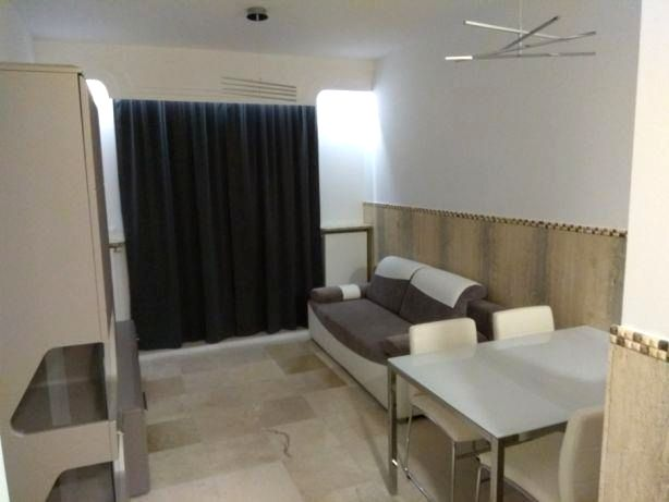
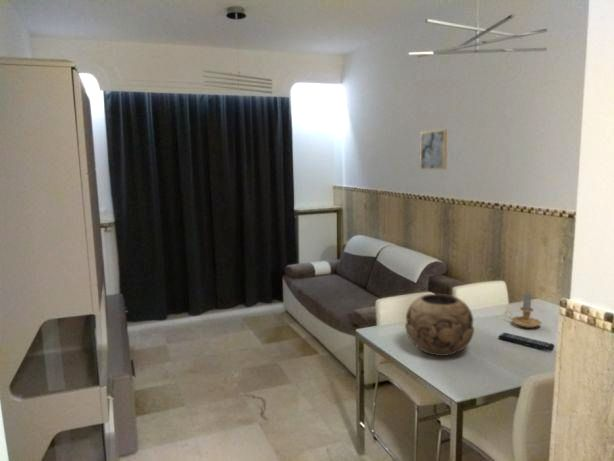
+ wall art (433, 150)
+ decorative bowl (439, 324)
+ remote control (525, 341)
+ candle (523, 307)
